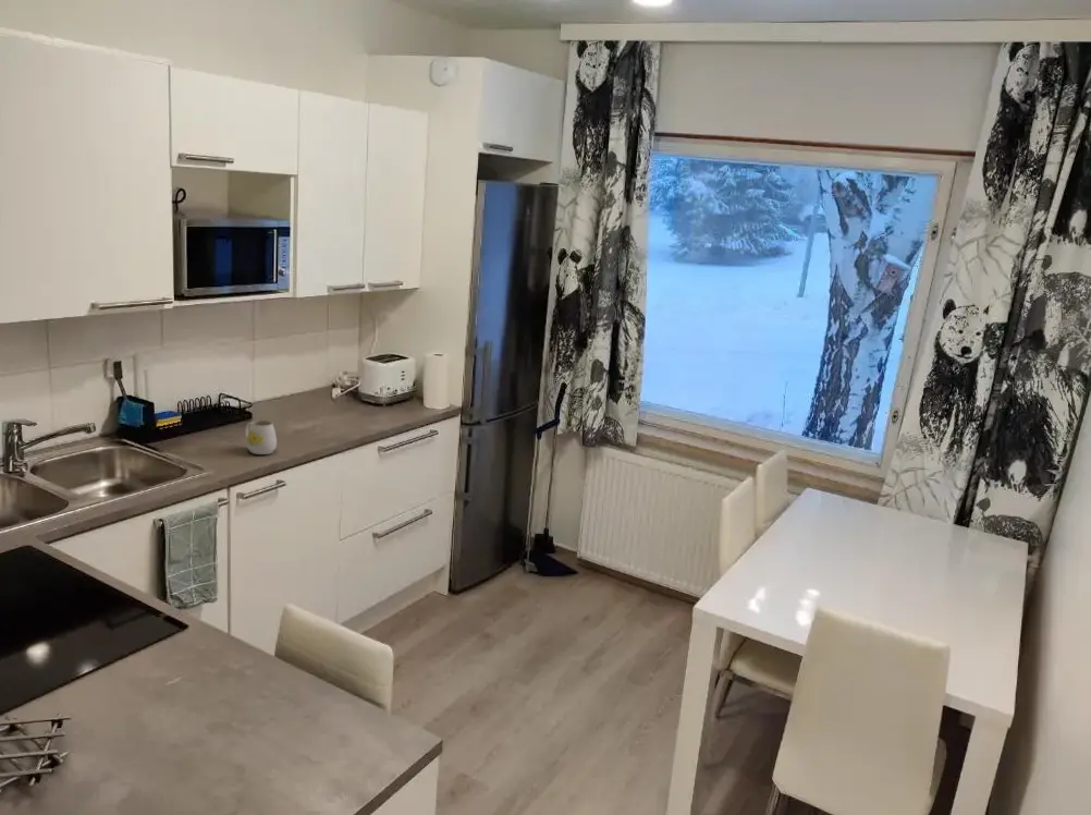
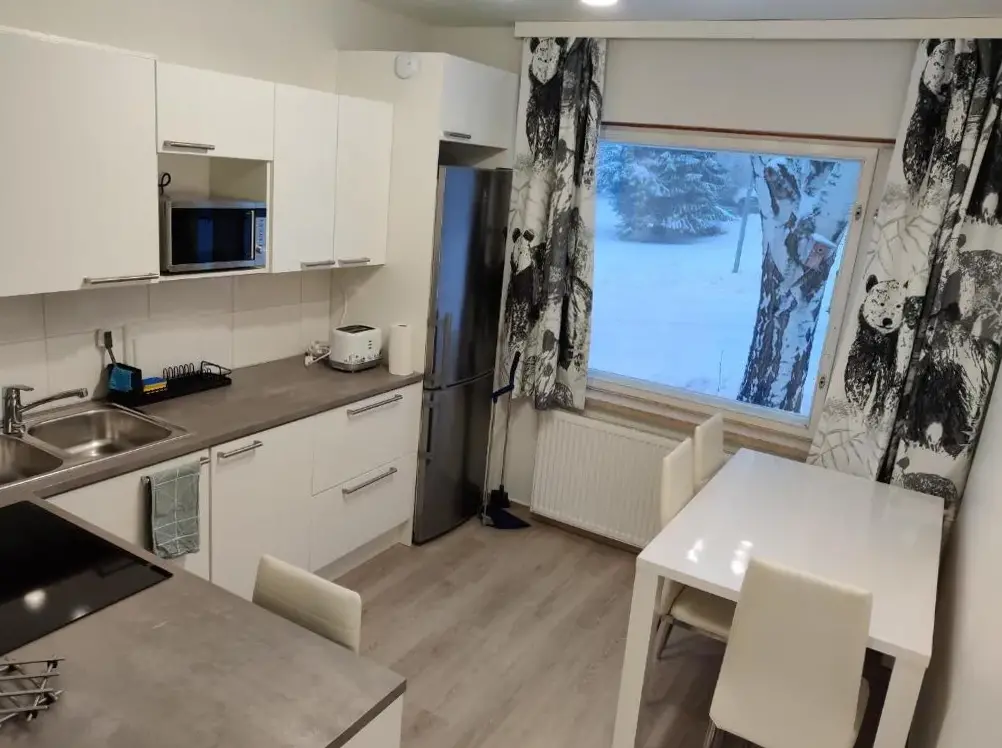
- mug (258, 436)
